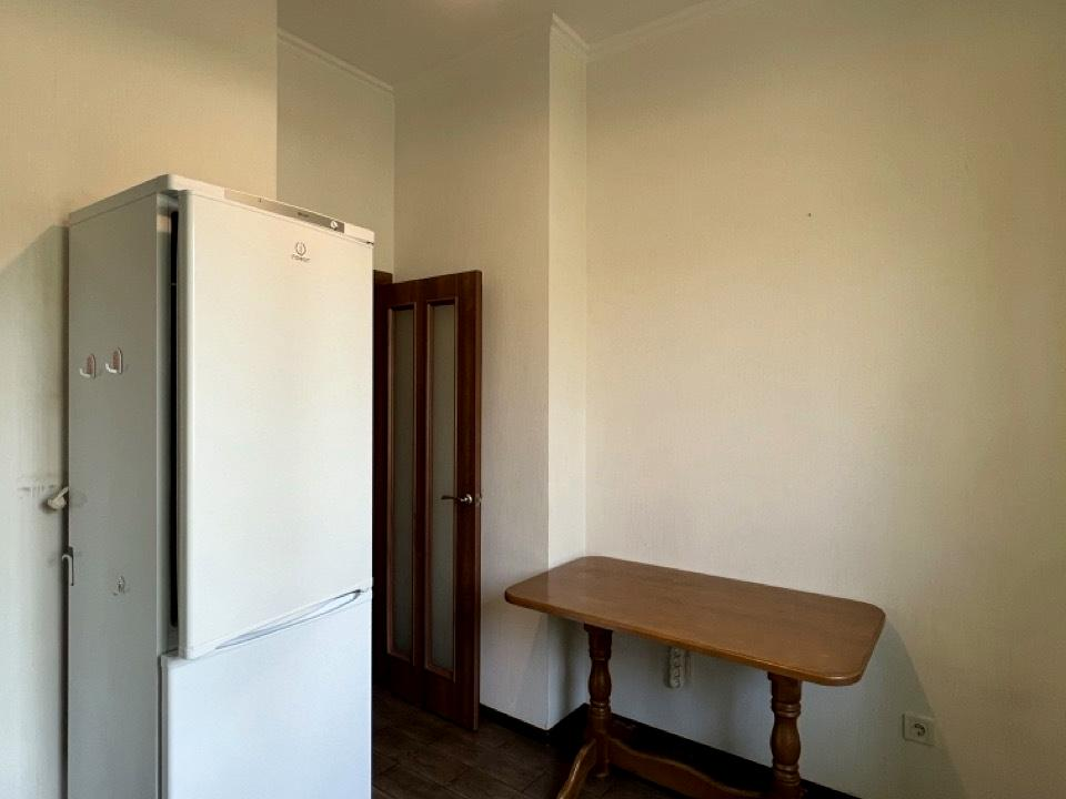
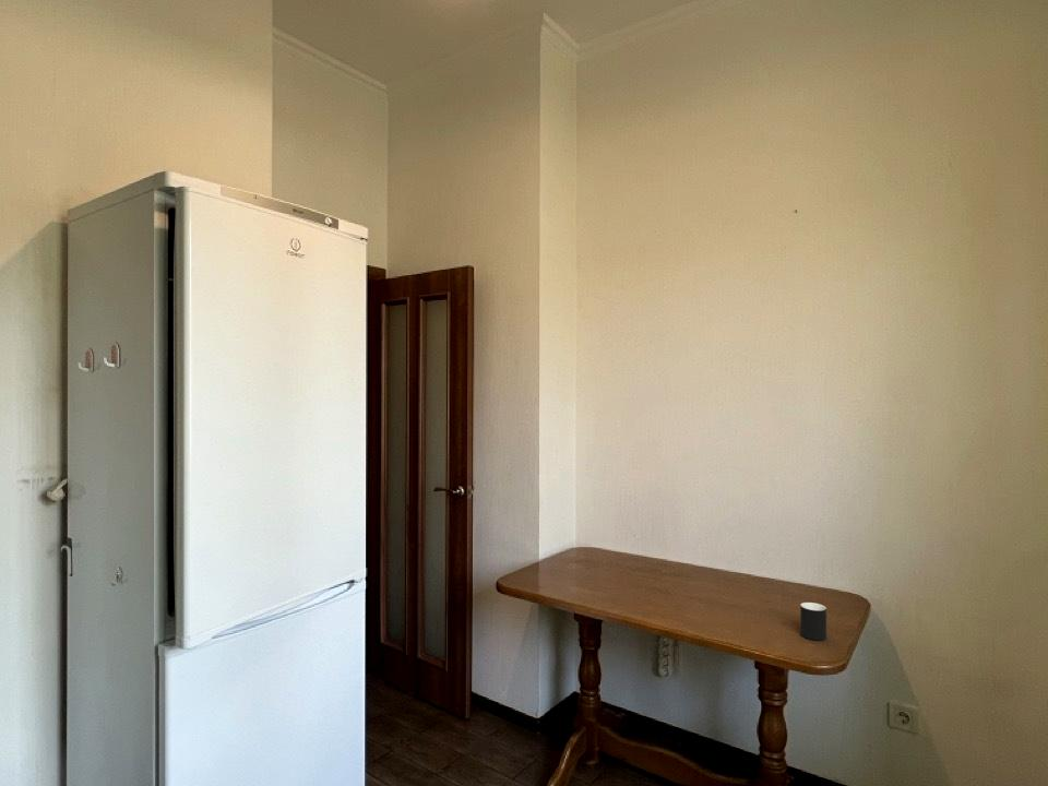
+ cup (814, 619)
